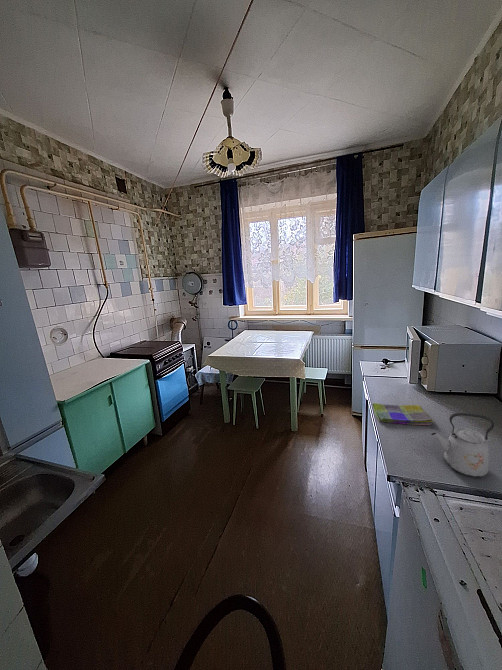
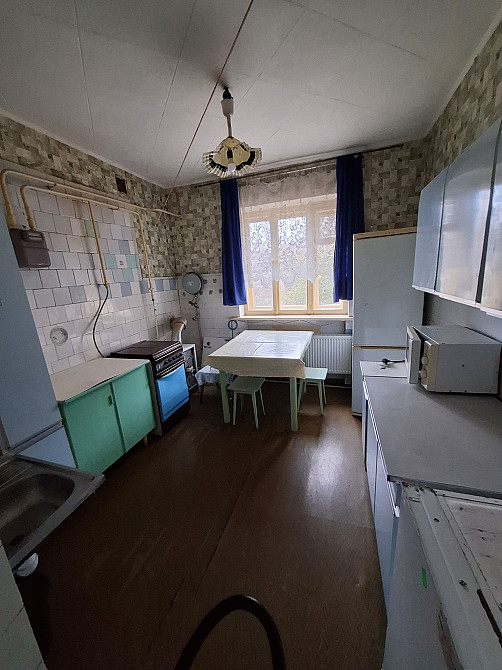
- dish towel (400, 413)
- kettle (459, 440)
